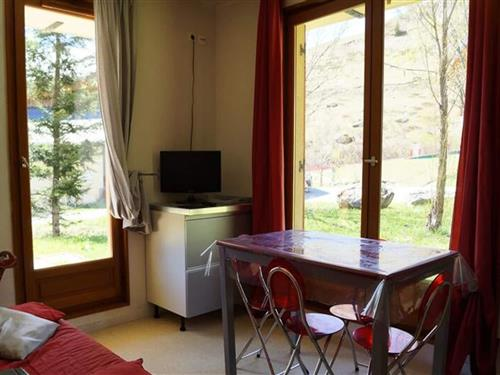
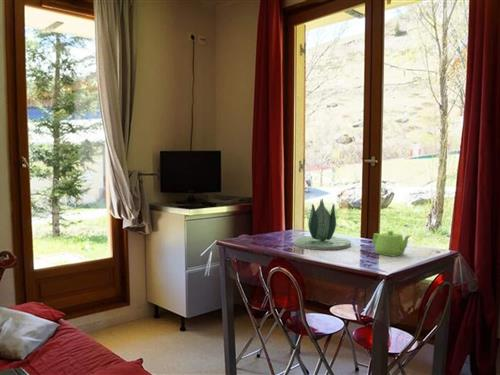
+ succulent plant (322, 221)
+ teapot (391, 242)
